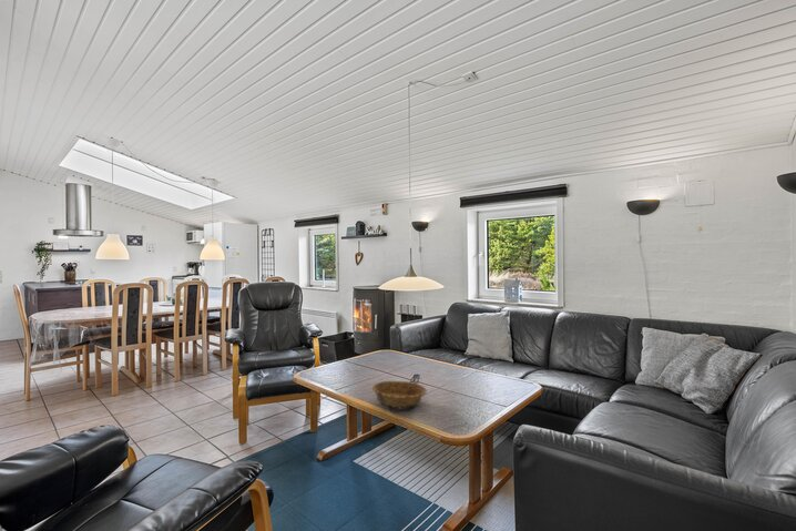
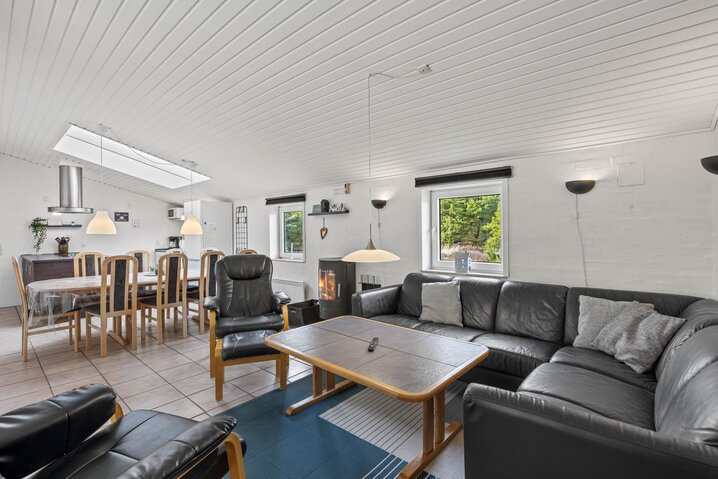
- decorative bowl (399, 395)
